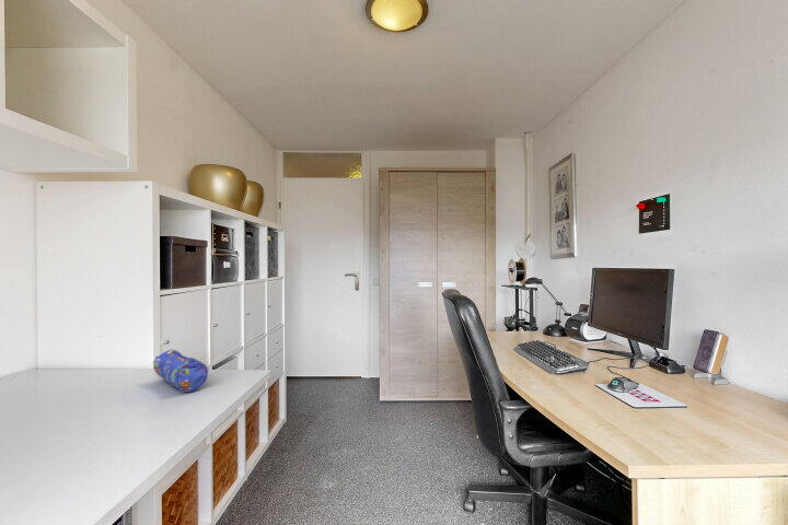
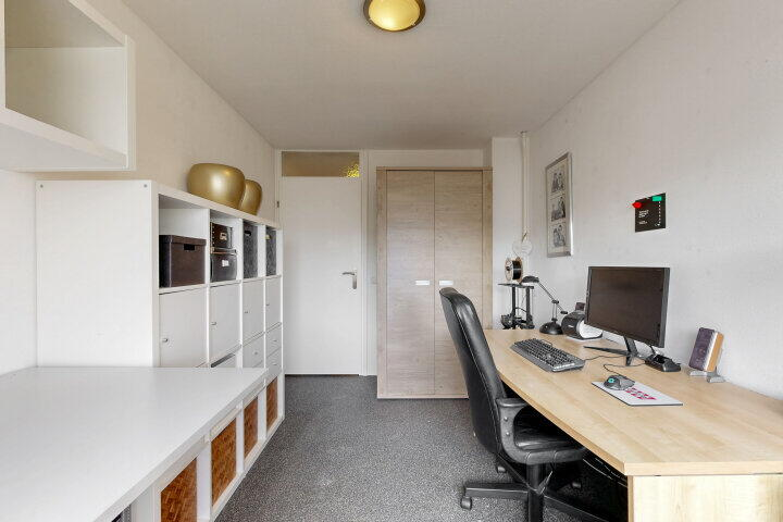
- pencil case (179, 369)
